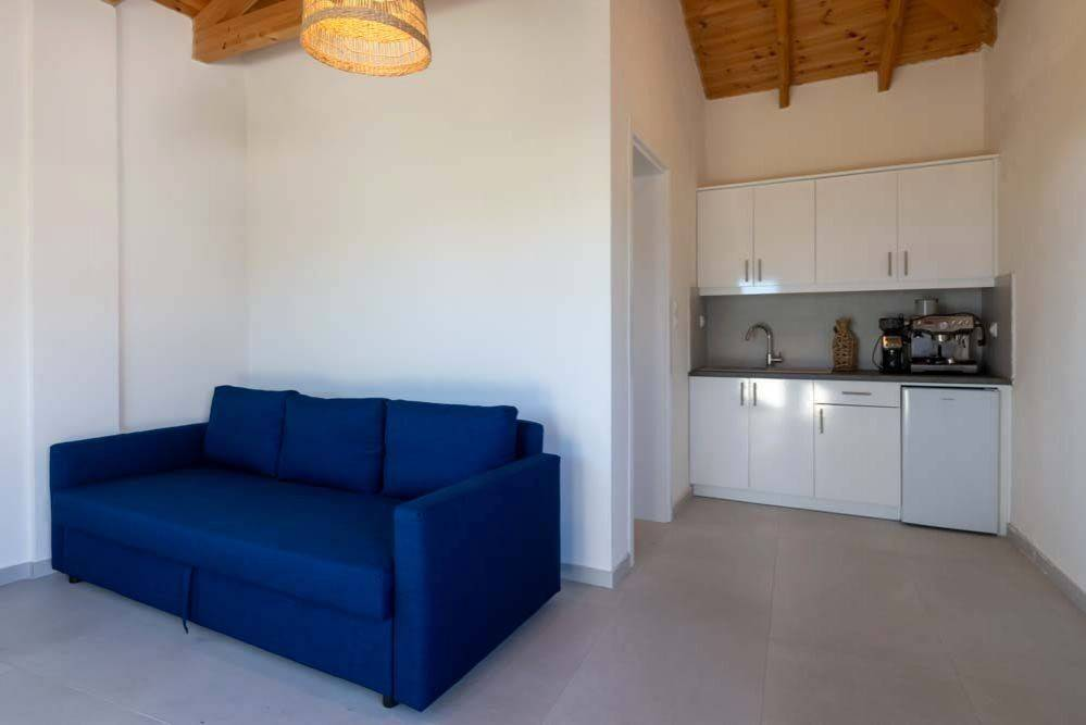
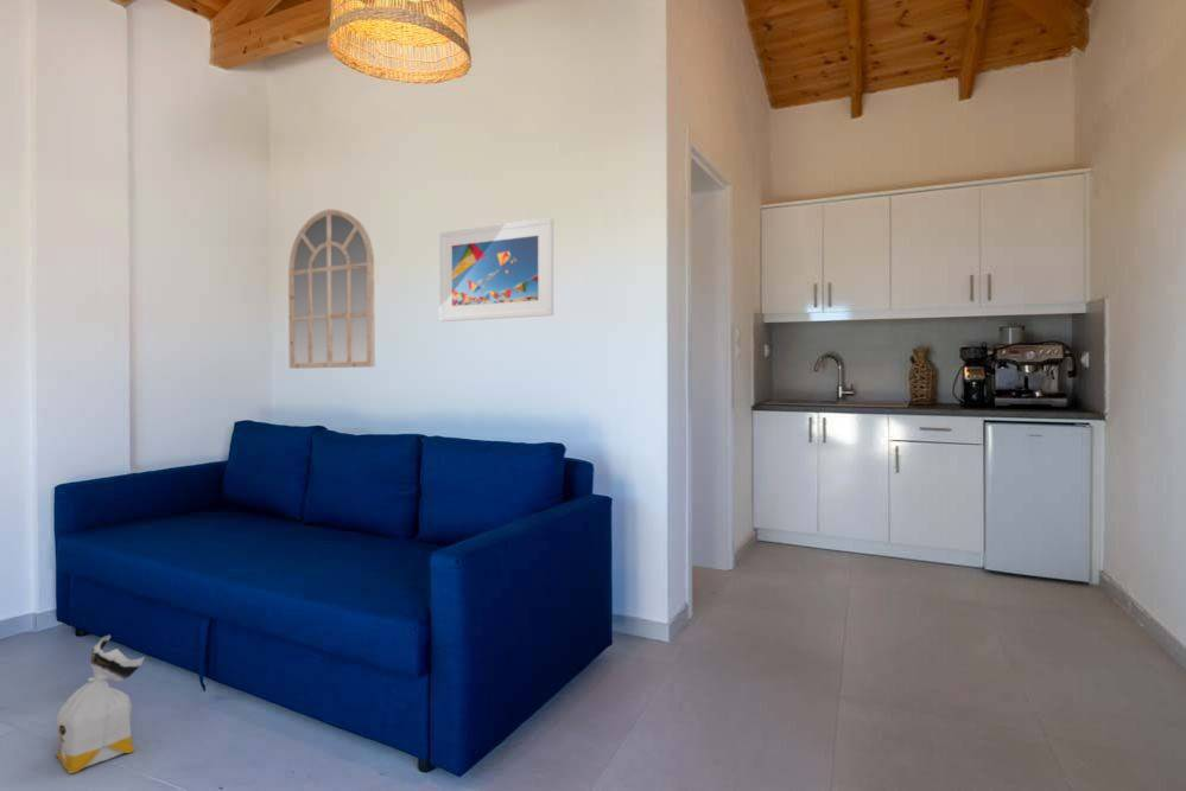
+ mirror (330, 288)
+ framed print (494, 272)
+ bag (97, 695)
